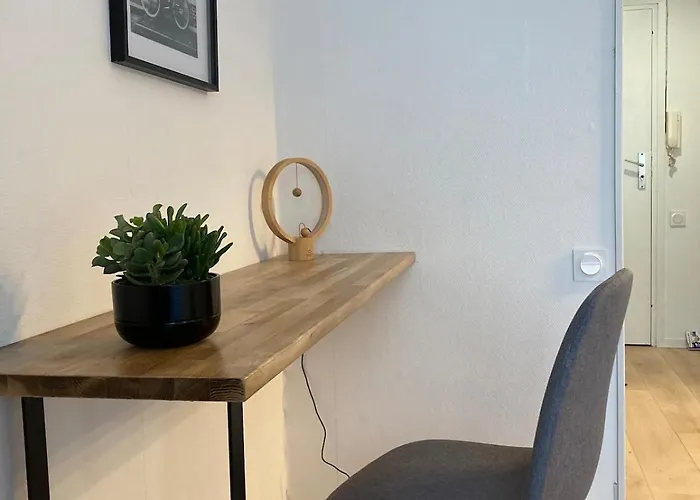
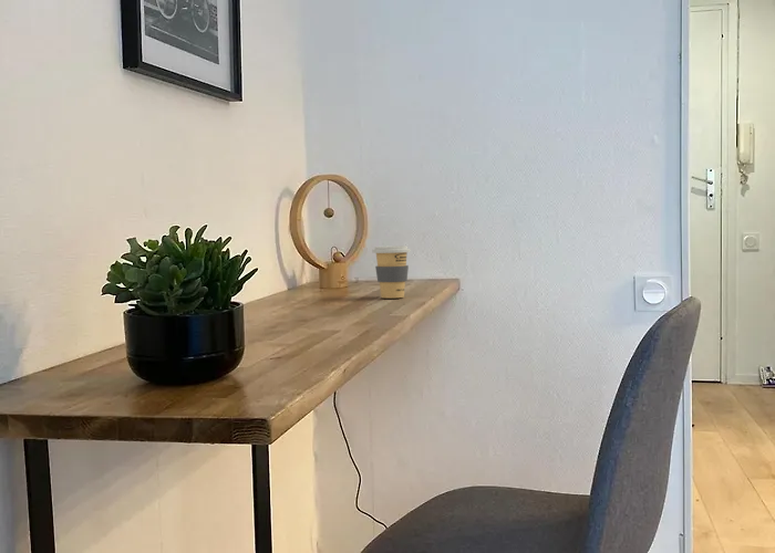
+ coffee cup (391, 271)
